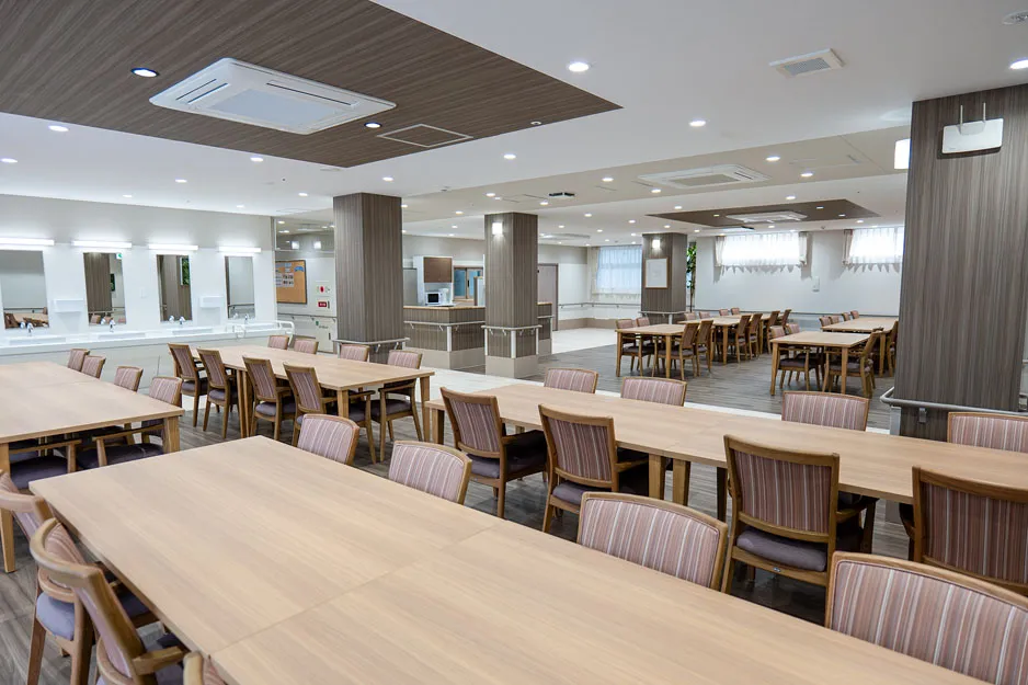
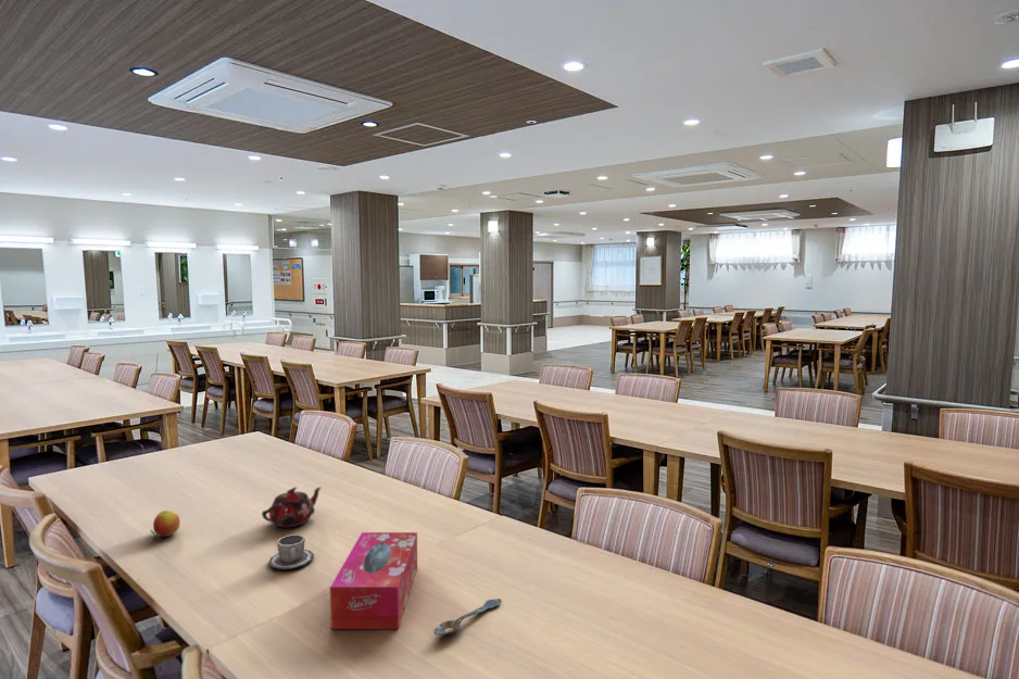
+ teapot (293, 504)
+ spoon (469, 615)
+ tissue box (378, 576)
+ fruit (165, 523)
+ cup (291, 550)
